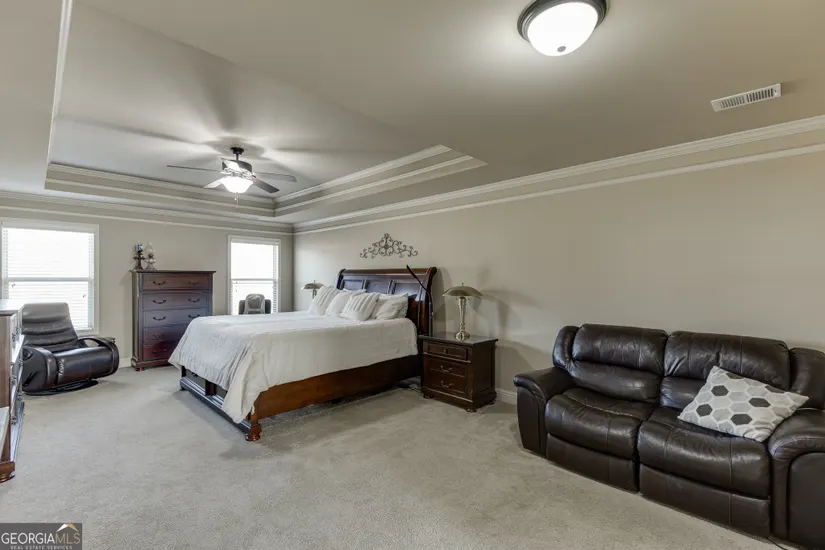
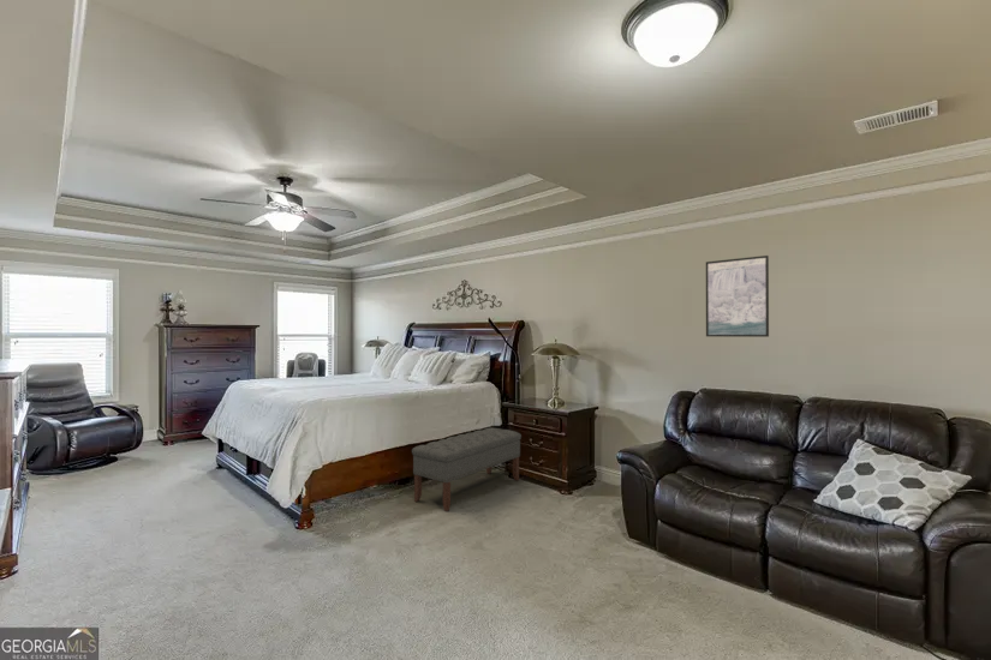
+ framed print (735, 298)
+ bench (470, 463)
